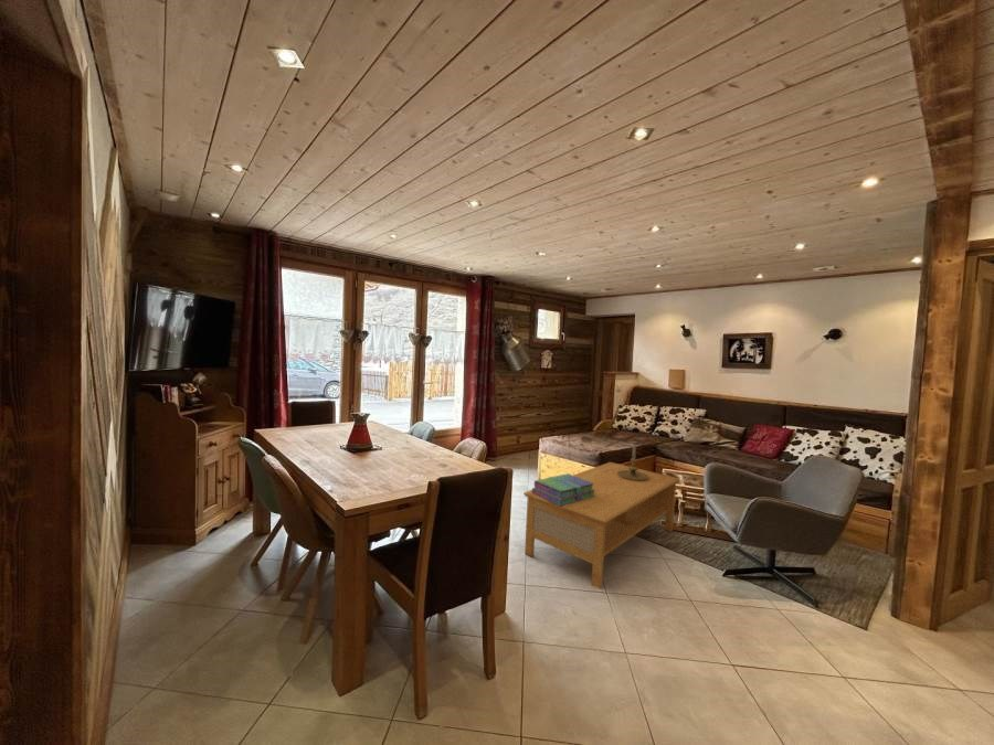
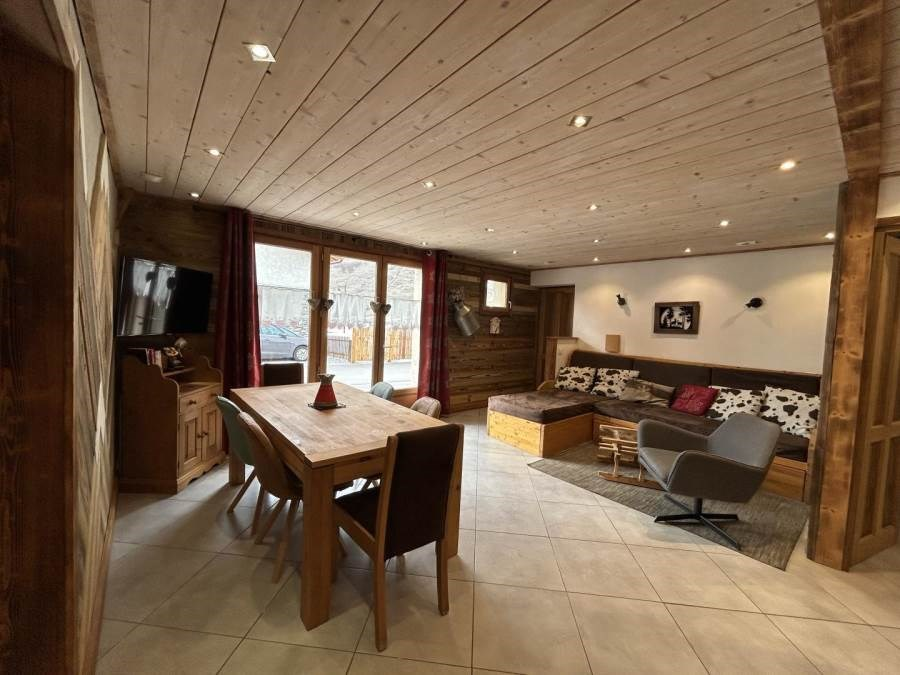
- coffee table (606, 512)
- stack of books (563, 488)
- candle holder (633, 459)
